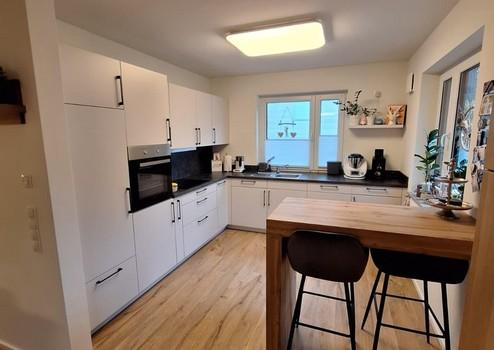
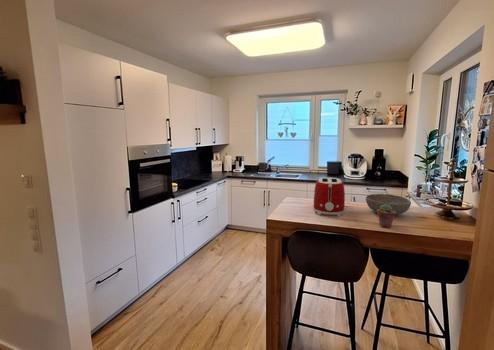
+ toaster (329, 195)
+ potted succulent (386, 215)
+ bowl (387, 204)
